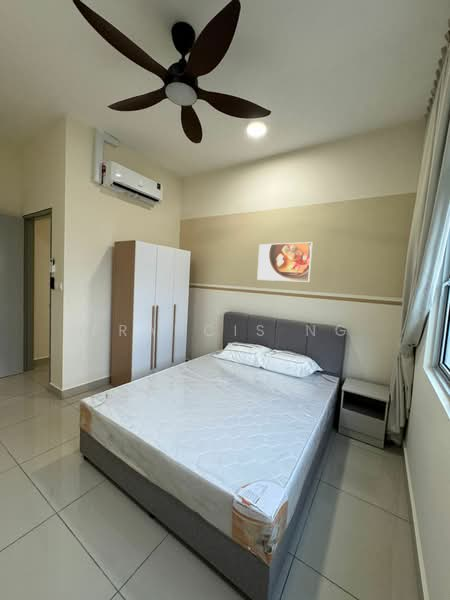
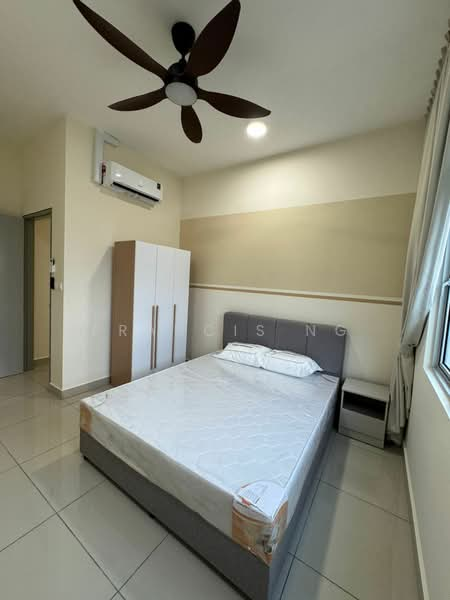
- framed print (283, 262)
